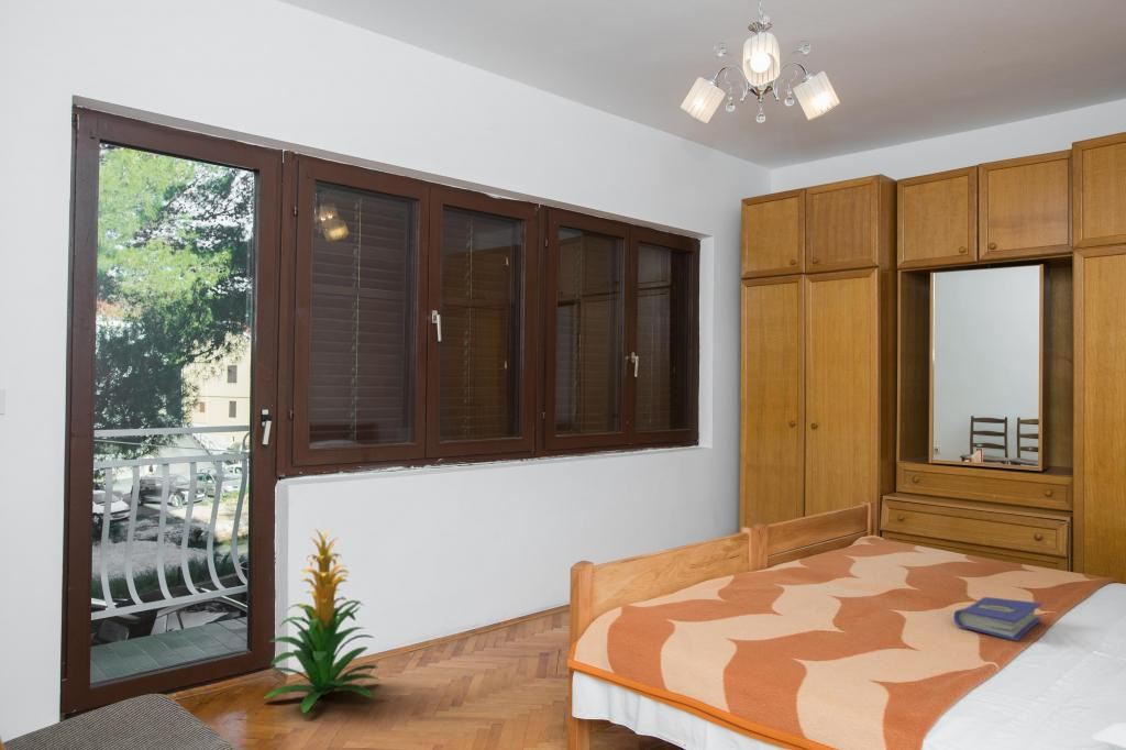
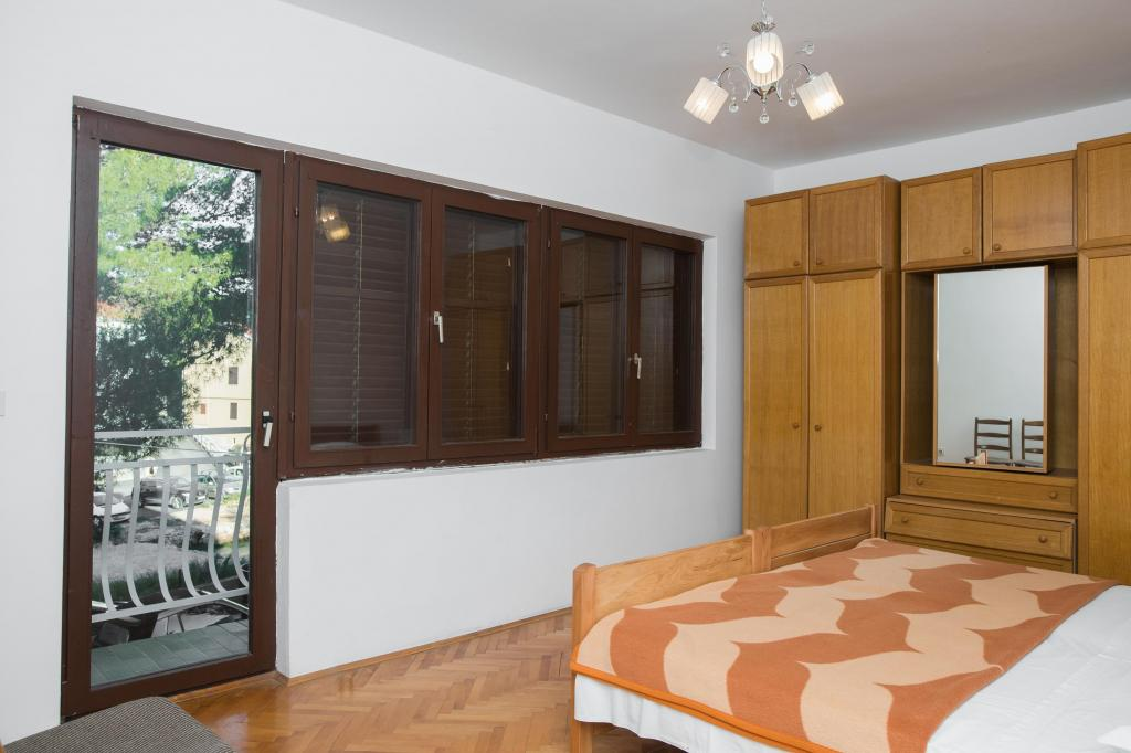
- hardcover book (997, 615)
- indoor plant (324, 610)
